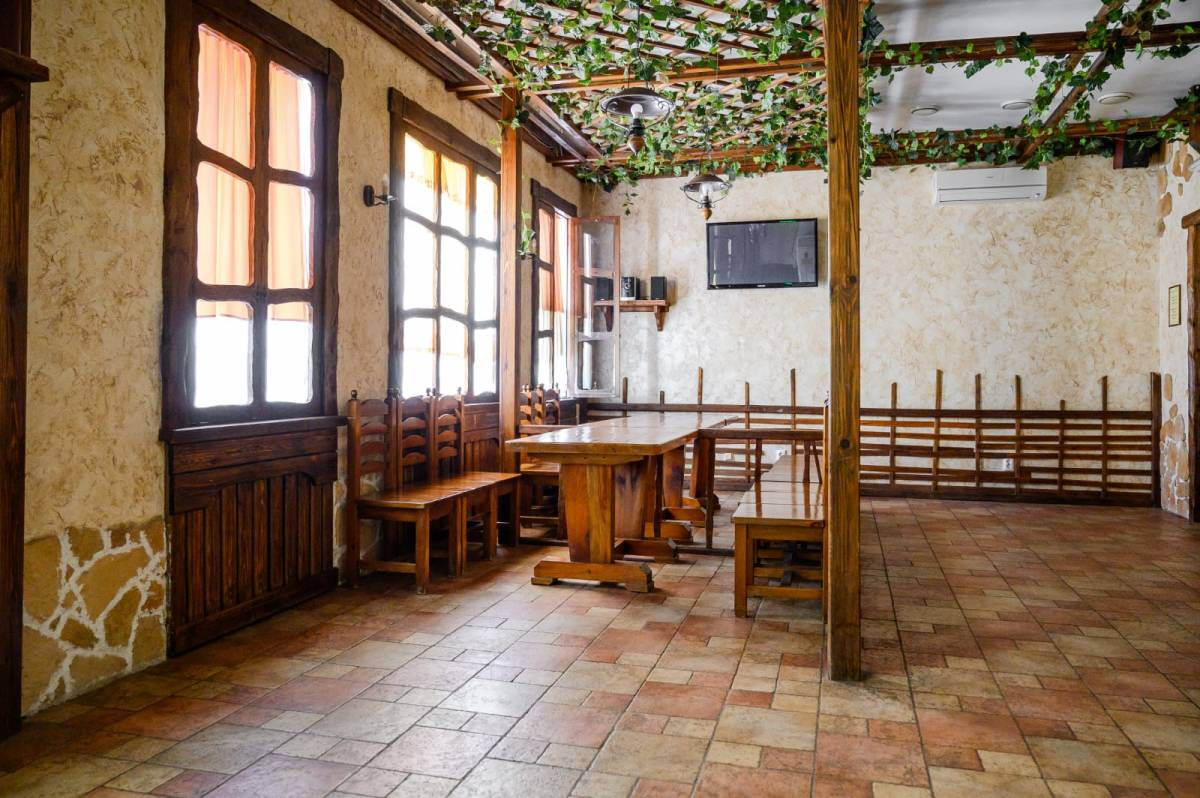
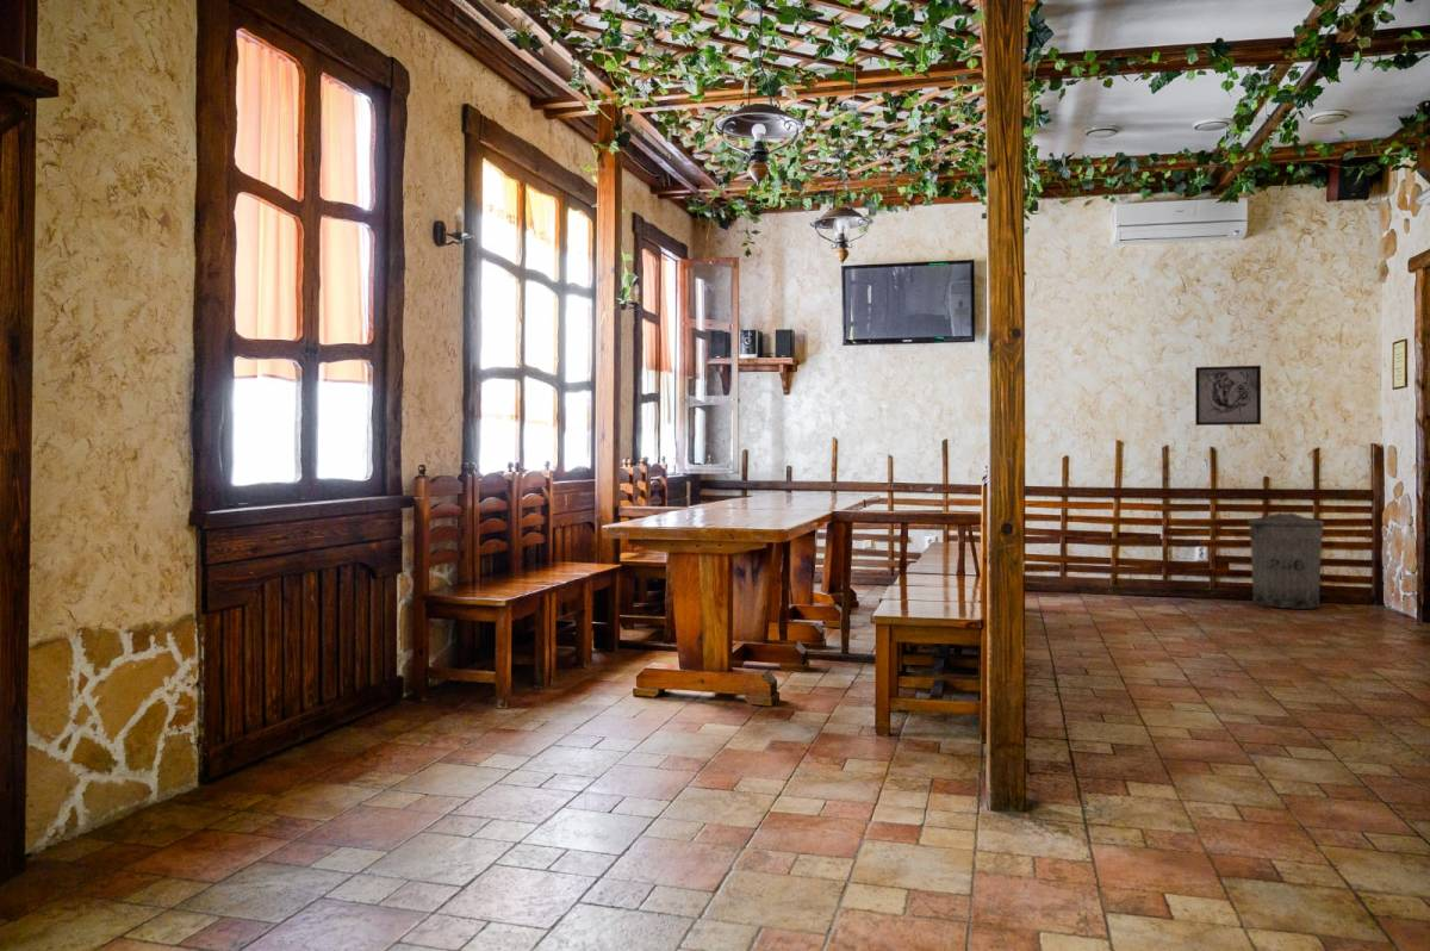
+ trash can (1285, 557)
+ wall art (1227, 396)
